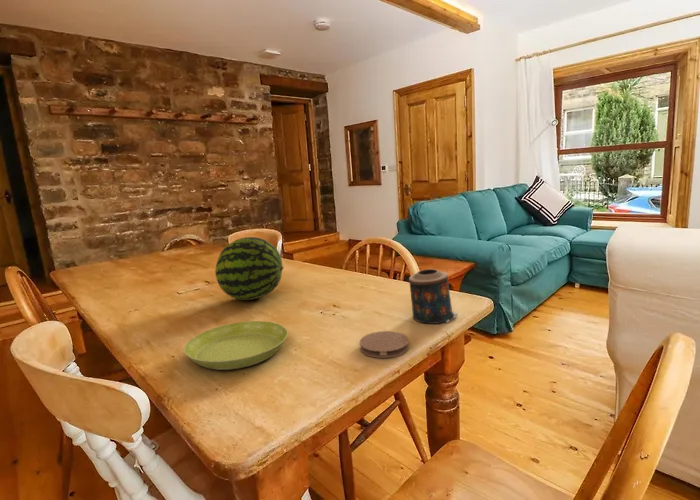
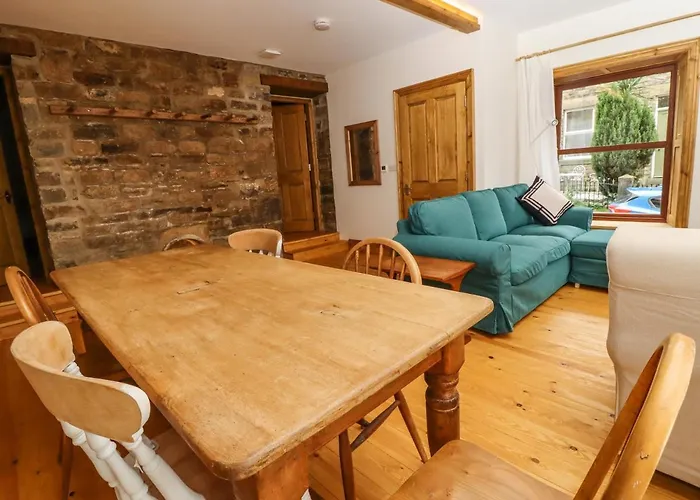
- fruit (249, 268)
- candle (432, 292)
- saucer (238, 345)
- coaster (384, 343)
